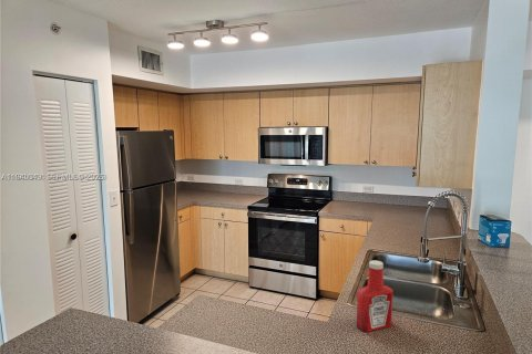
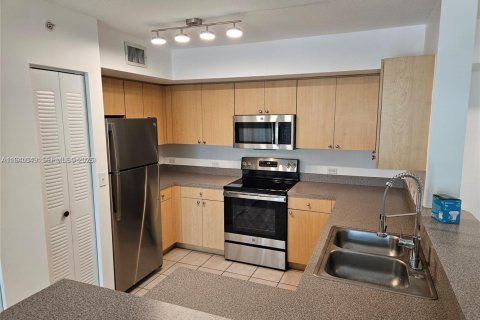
- soap bottle (375, 293)
